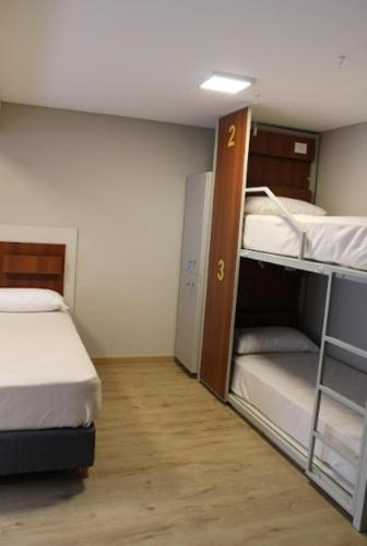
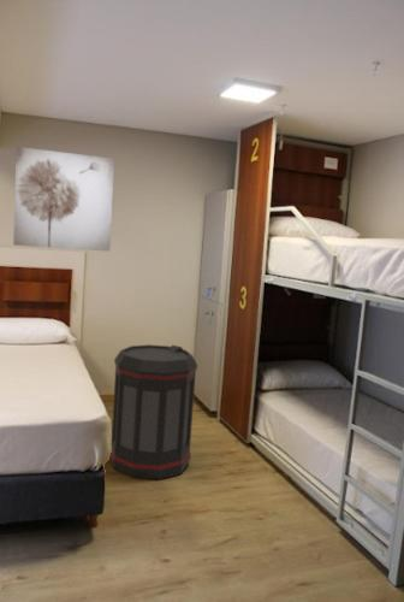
+ wall art (64, 201)
+ trash can (153, 406)
